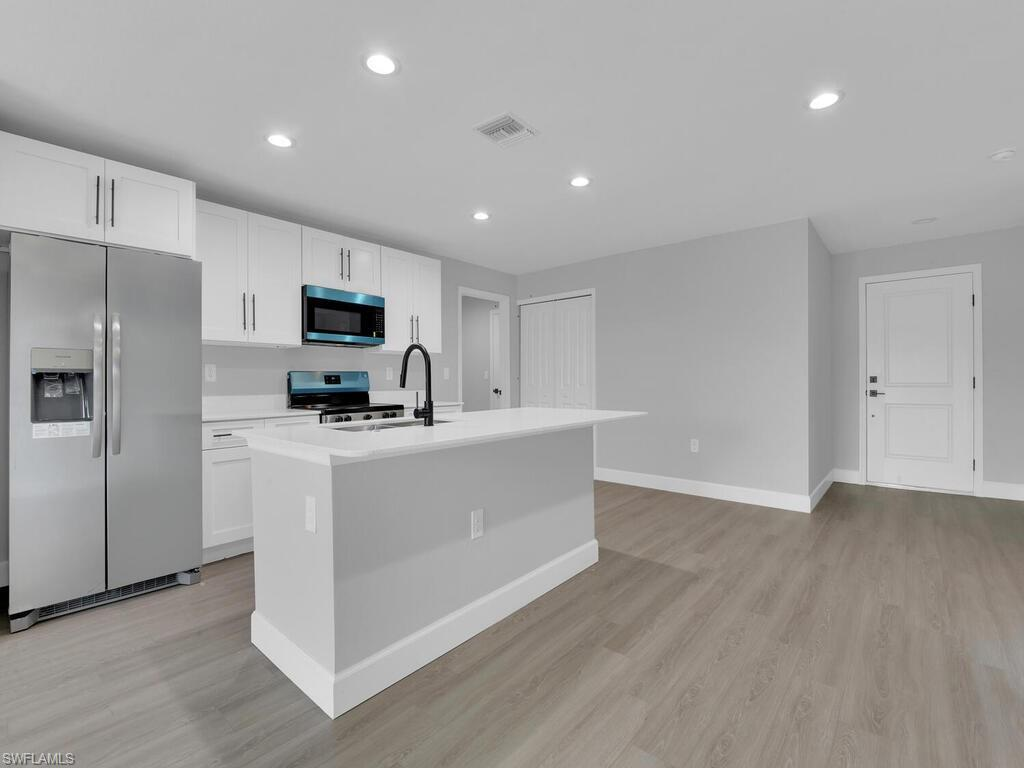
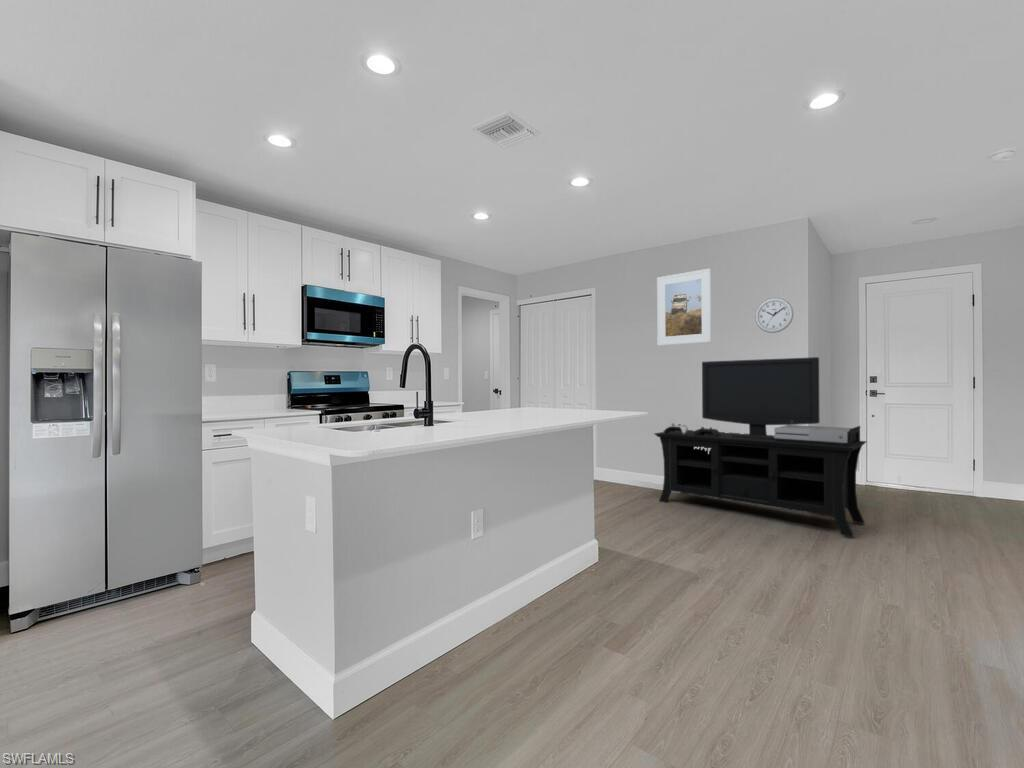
+ wall clock (773, 315)
+ media console (751, 435)
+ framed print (683, 308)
